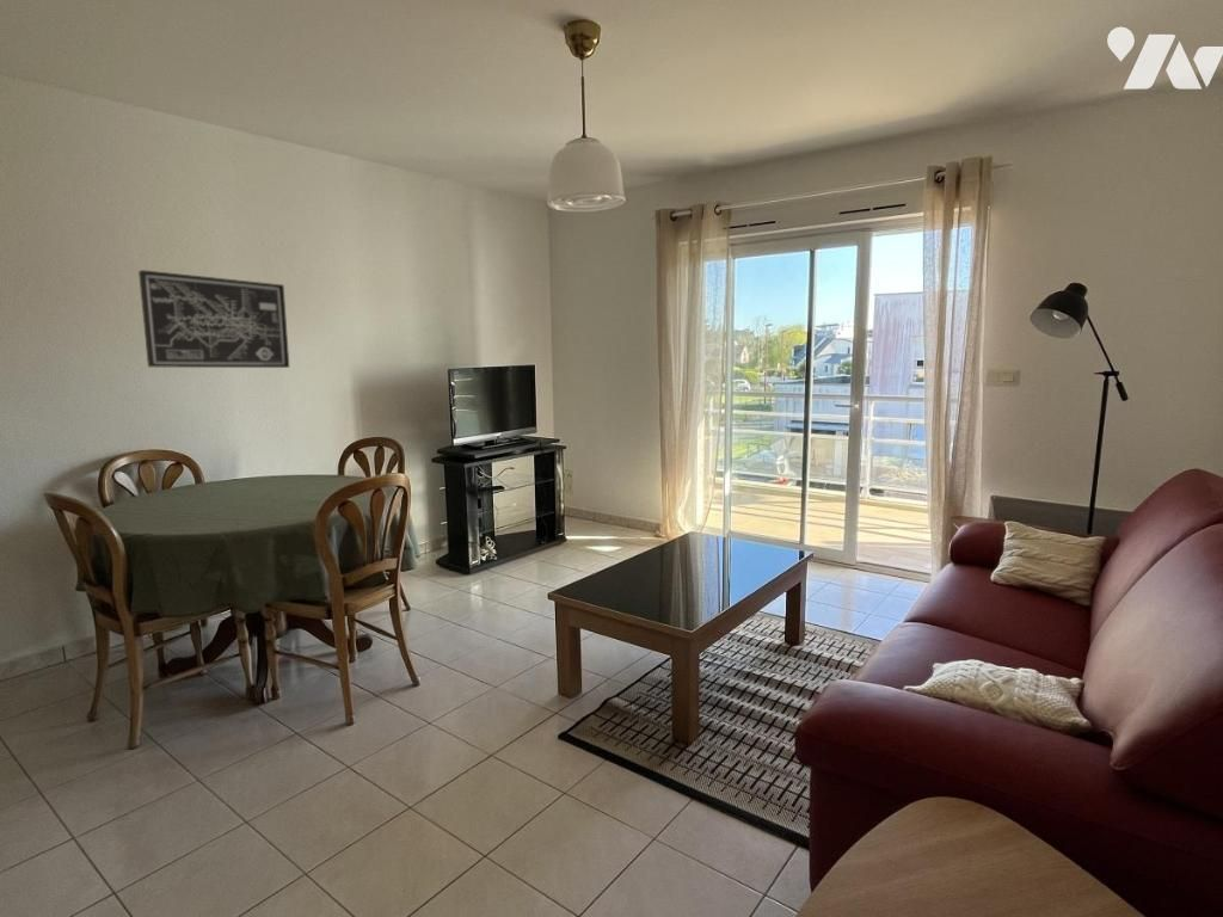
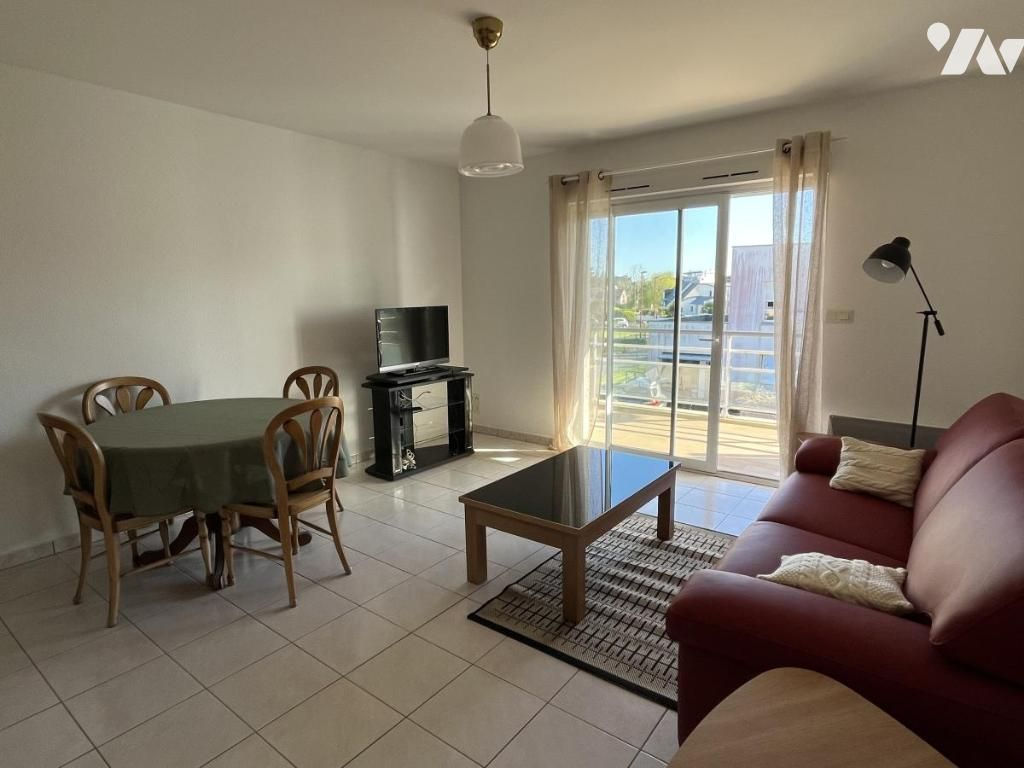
- wall art (220, 322)
